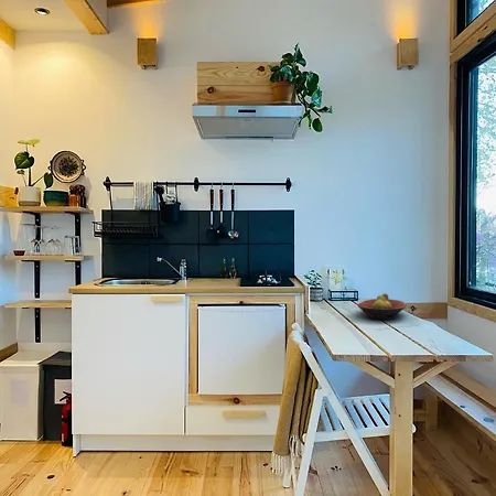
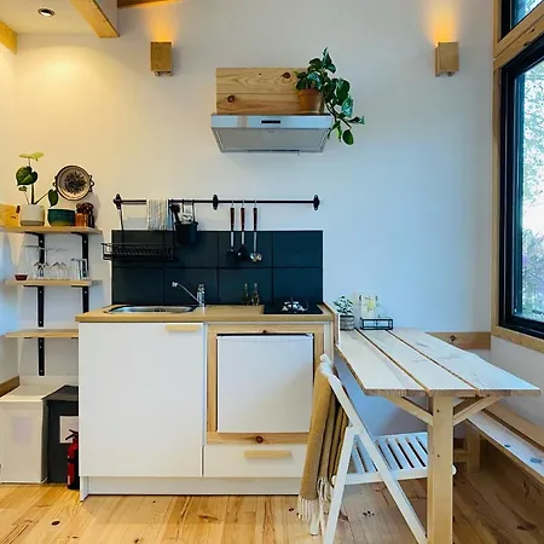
- fruit bowl (381, 304)
